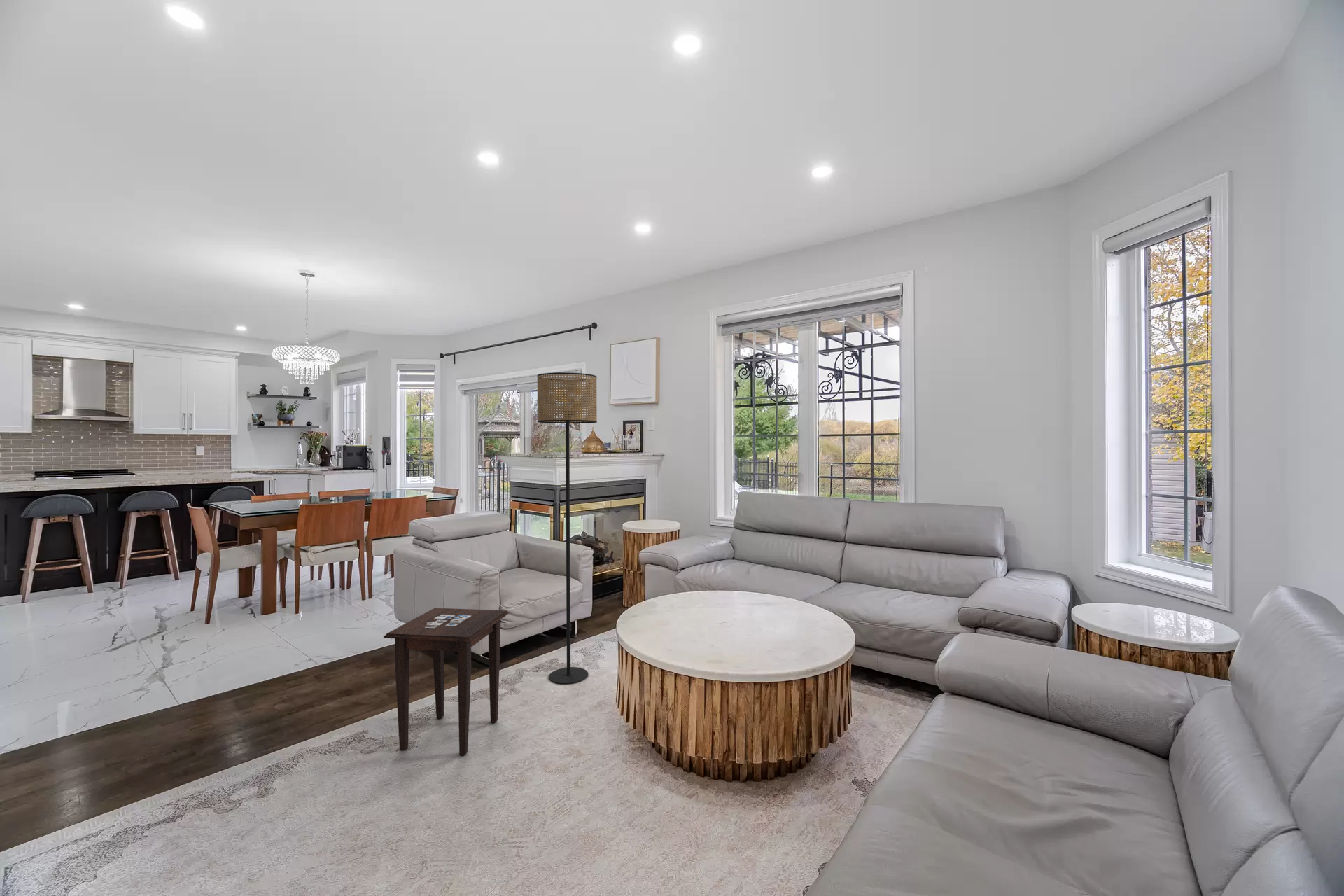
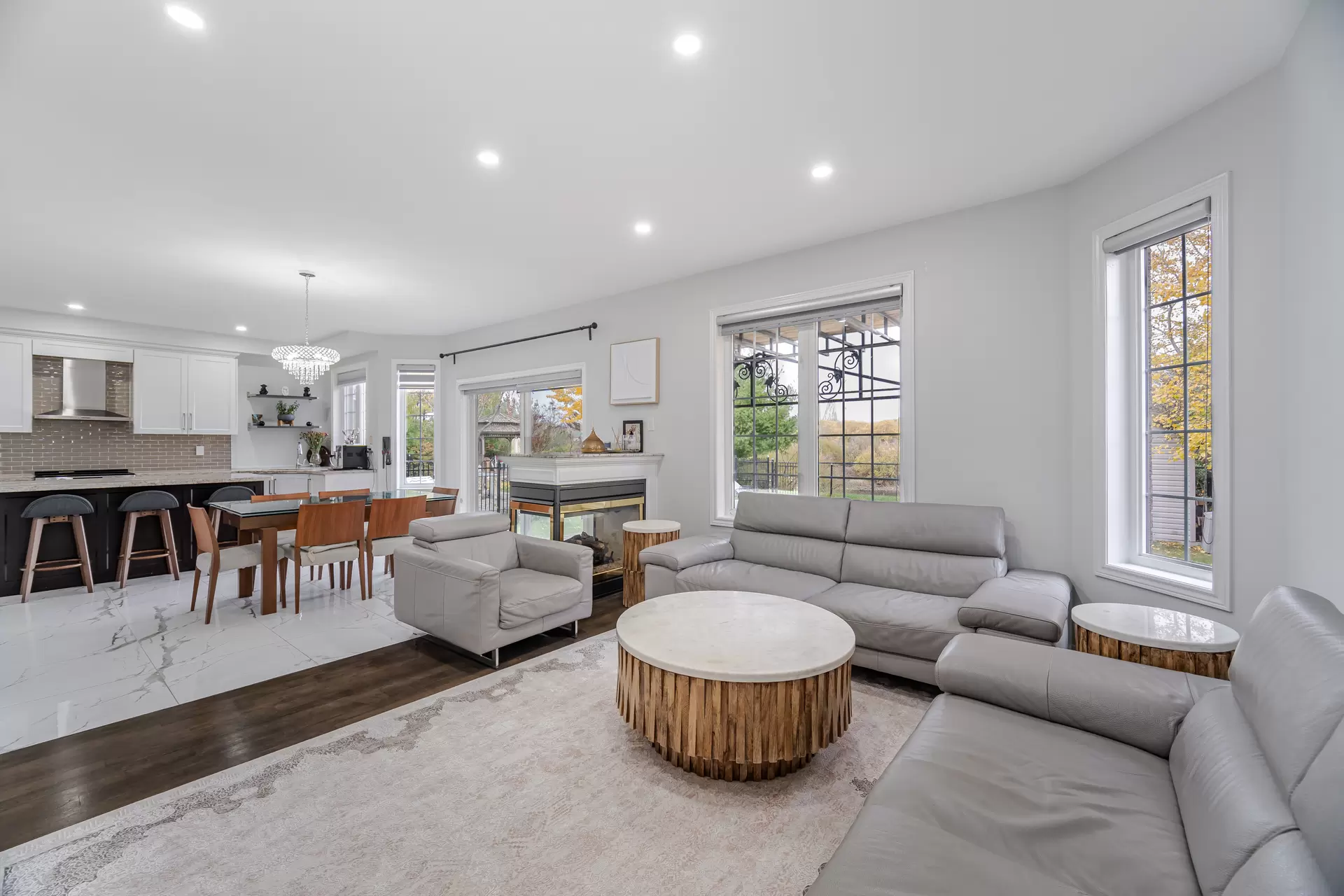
- side table (444, 676)
- floor lamp (568, 526)
